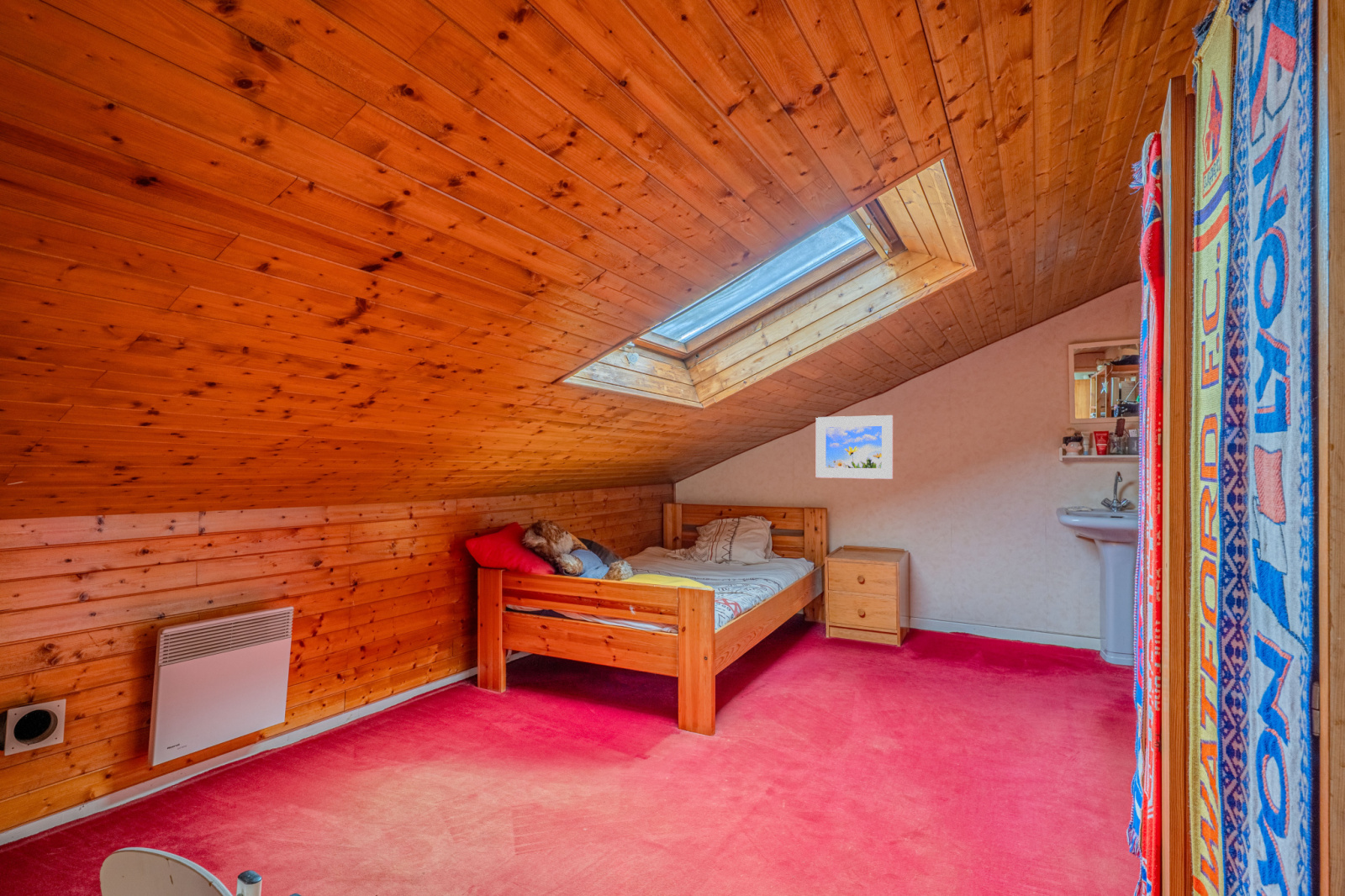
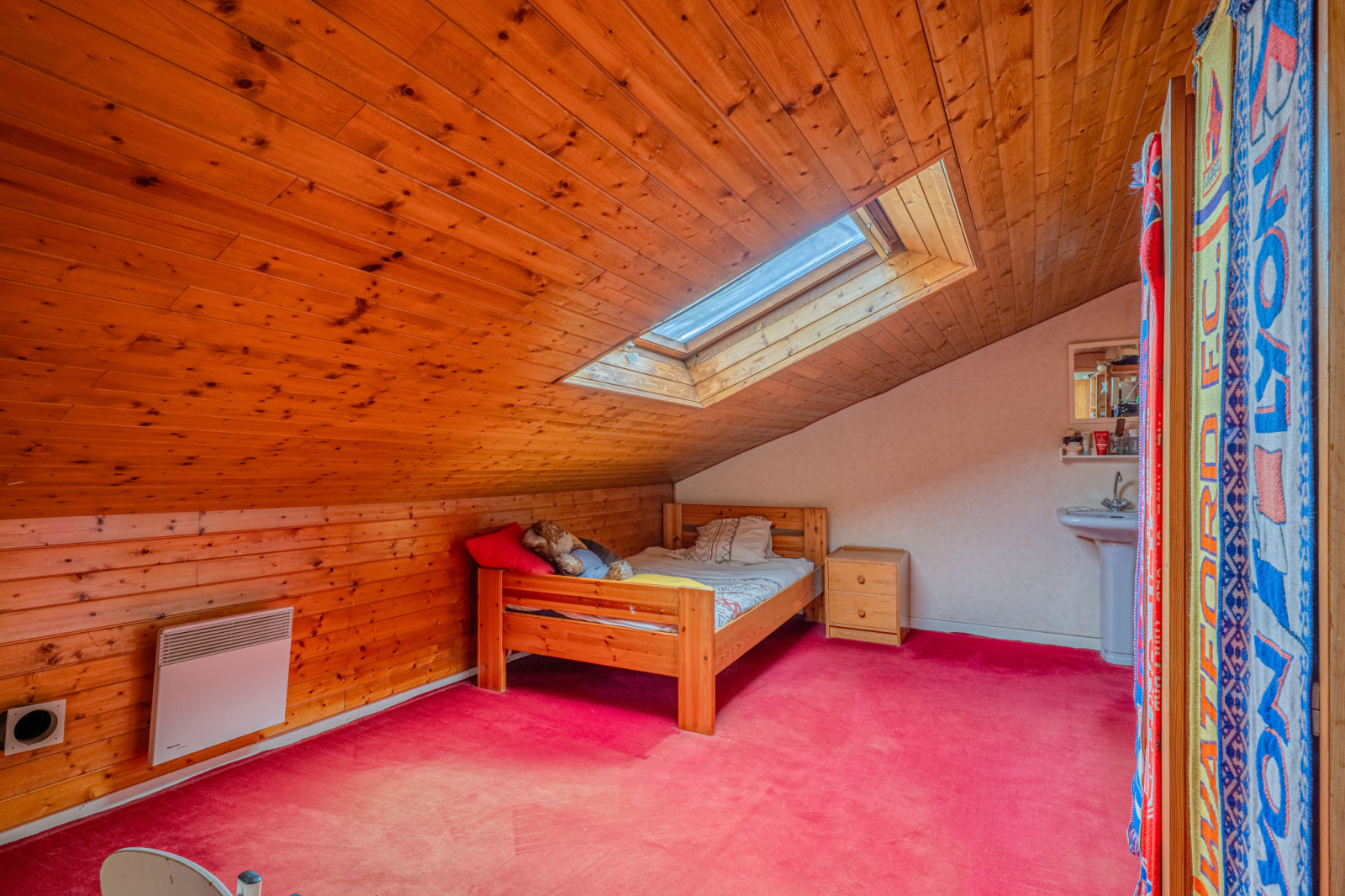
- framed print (853, 447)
